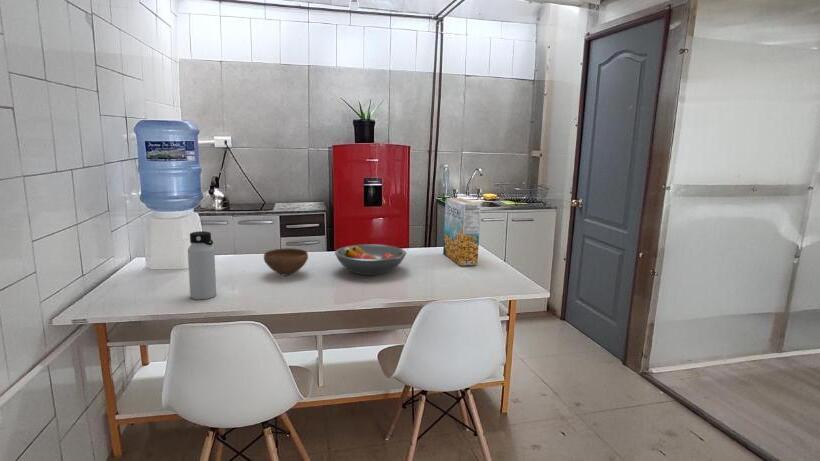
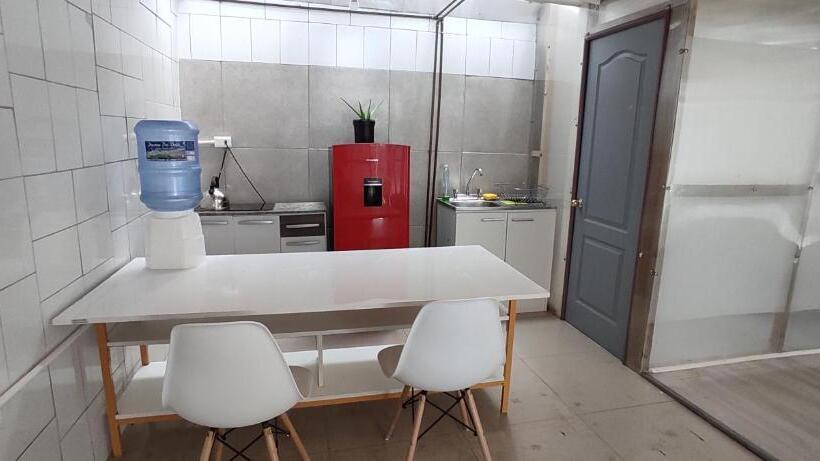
- bowl (286, 264)
- cereal box (460, 230)
- fruit bowl (370, 258)
- water bottle (201, 264)
